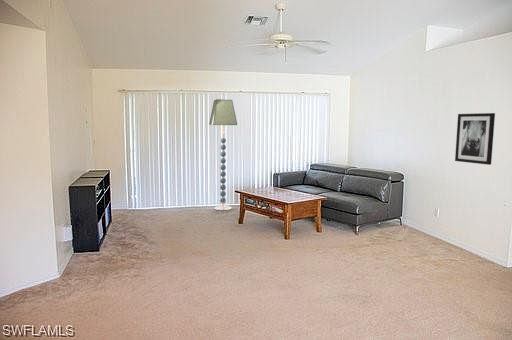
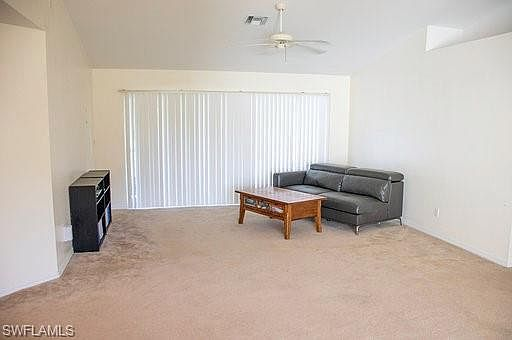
- floor lamp (222, 154)
- wall art (473, 138)
